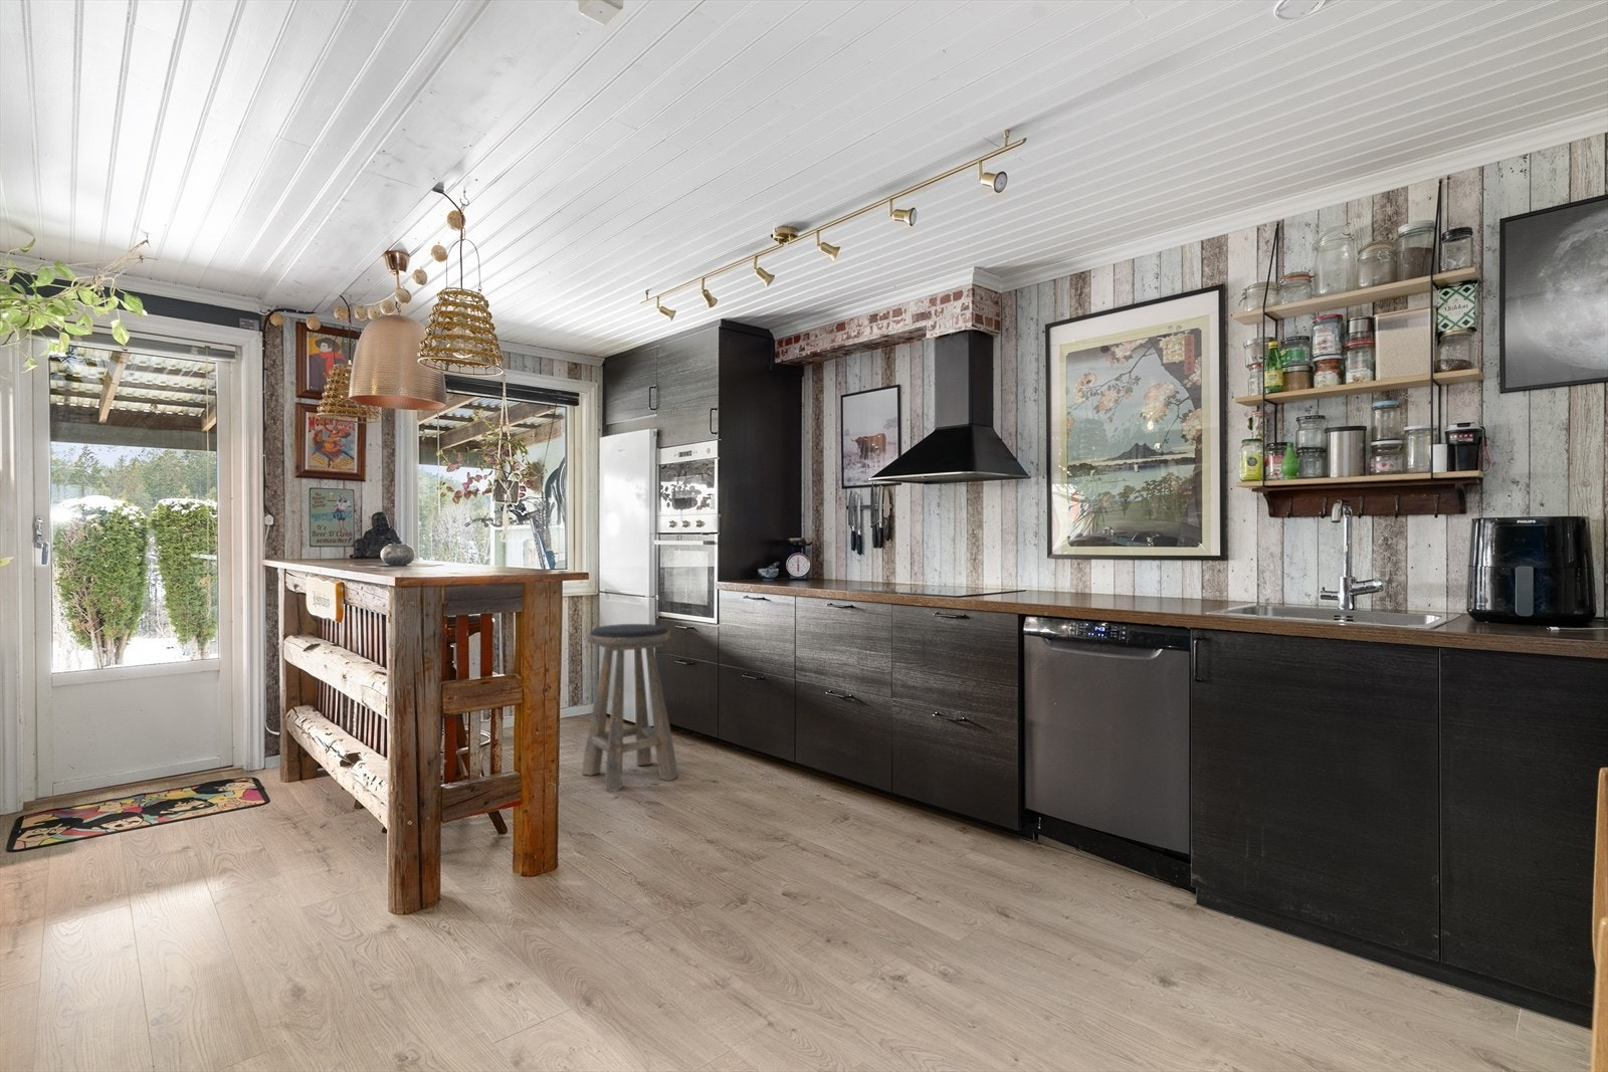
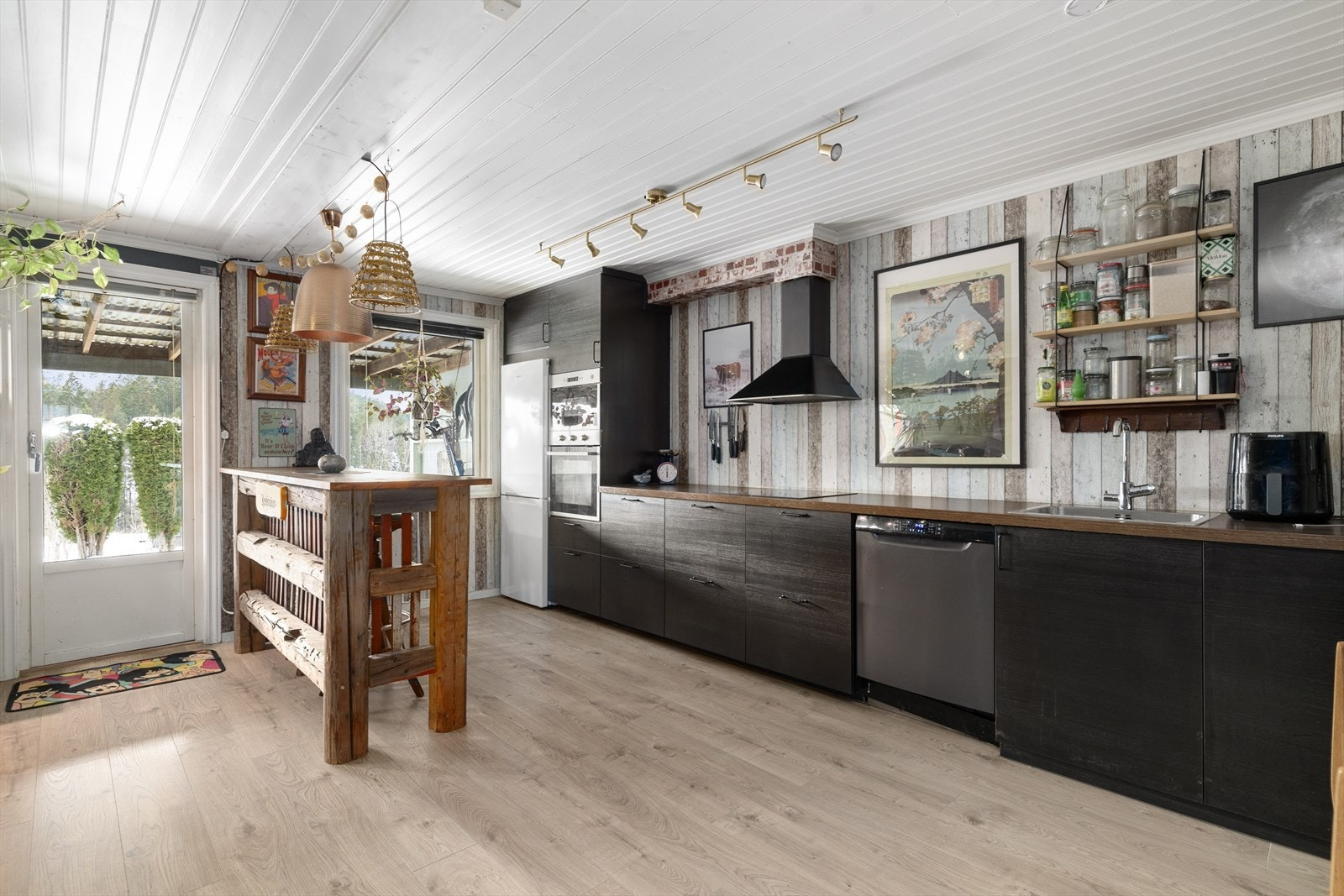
- stool (623, 701)
